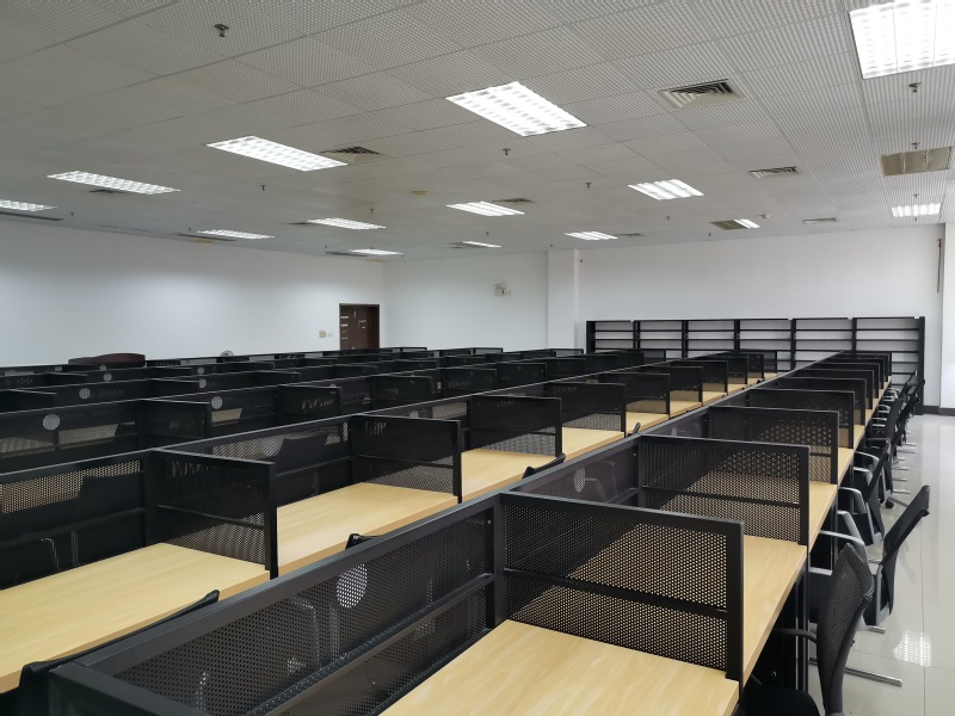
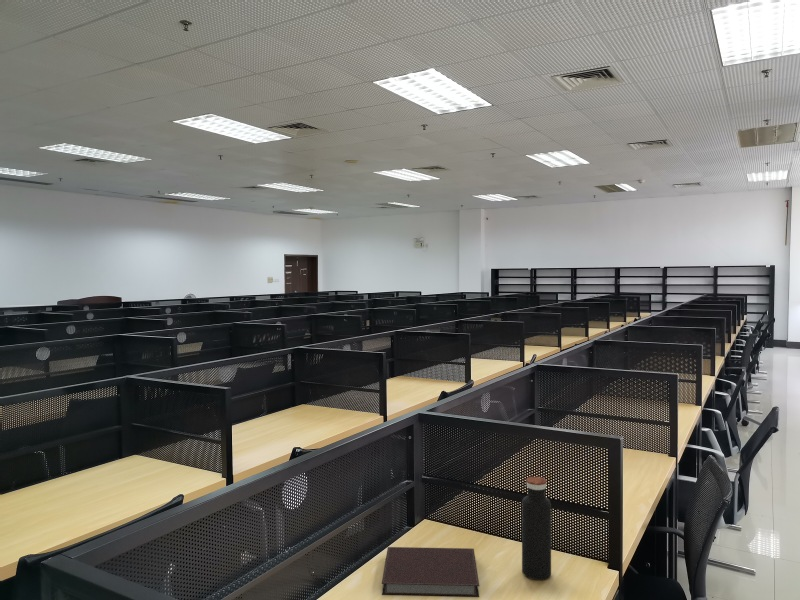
+ notebook (430, 569)
+ water bottle (536, 526)
